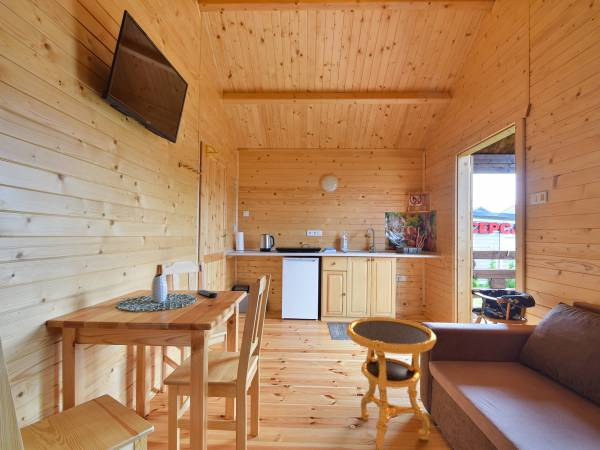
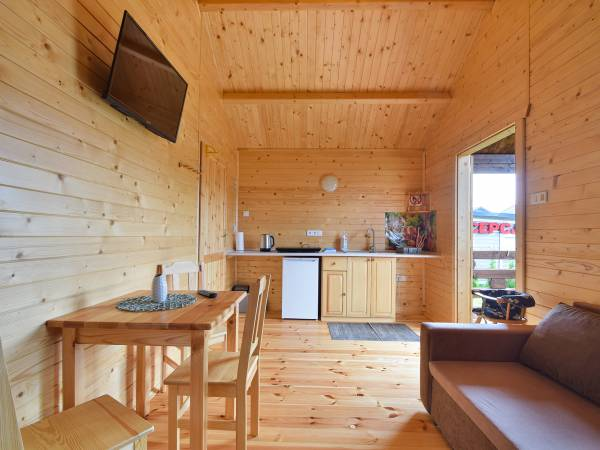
- side table (389, 383)
